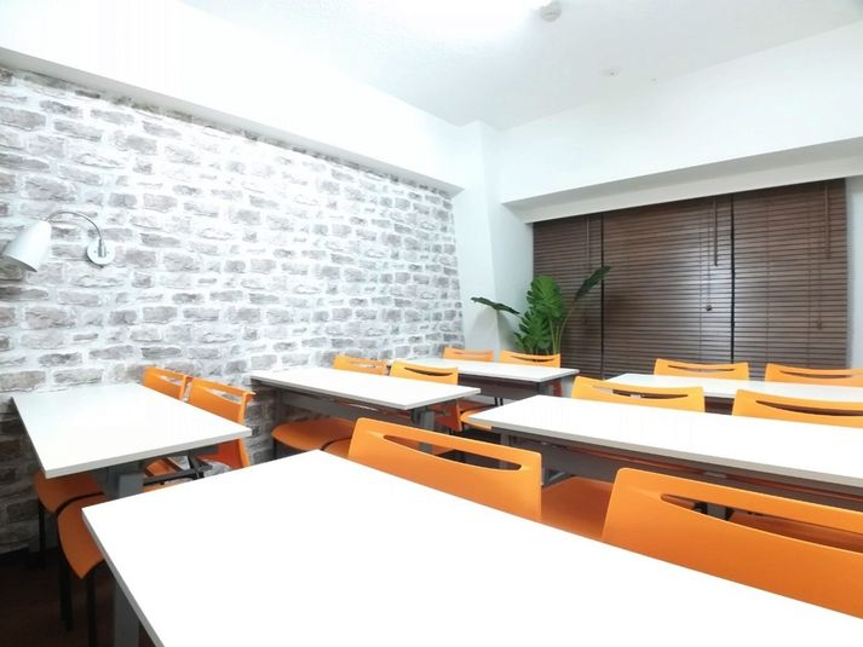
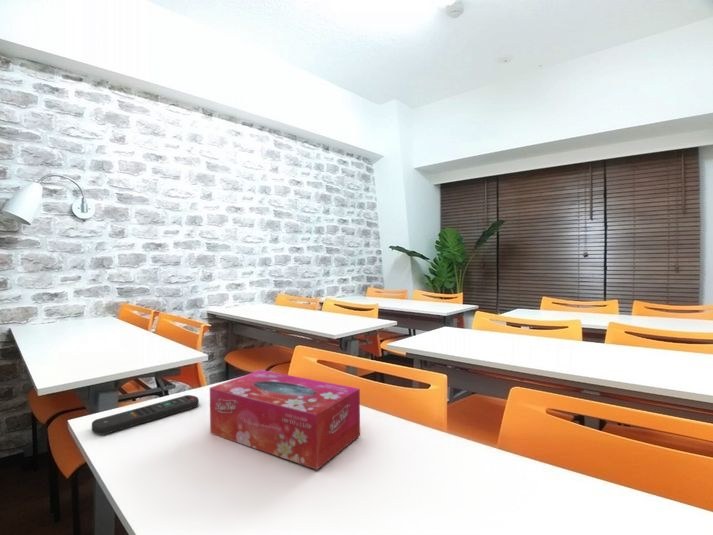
+ remote control (149, 412)
+ tissue box (284, 411)
